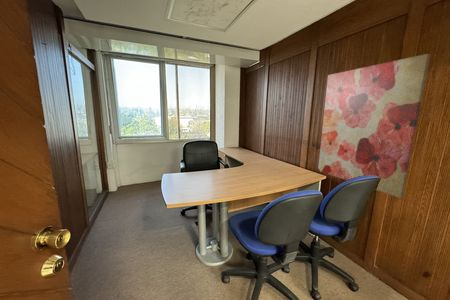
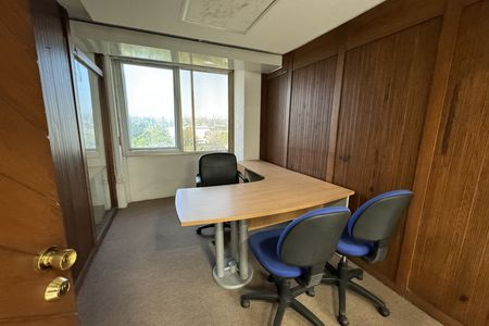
- wall art (360, 127)
